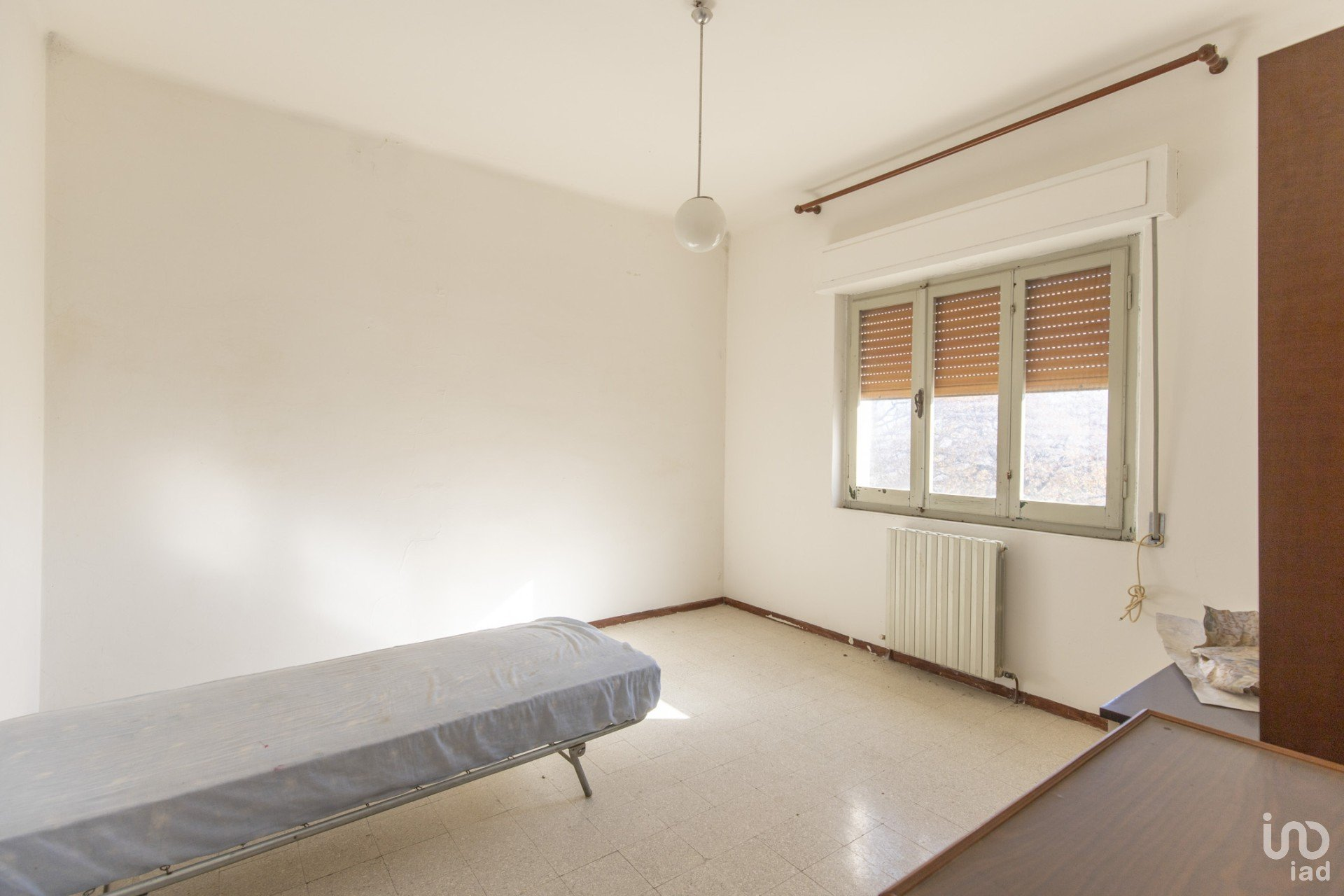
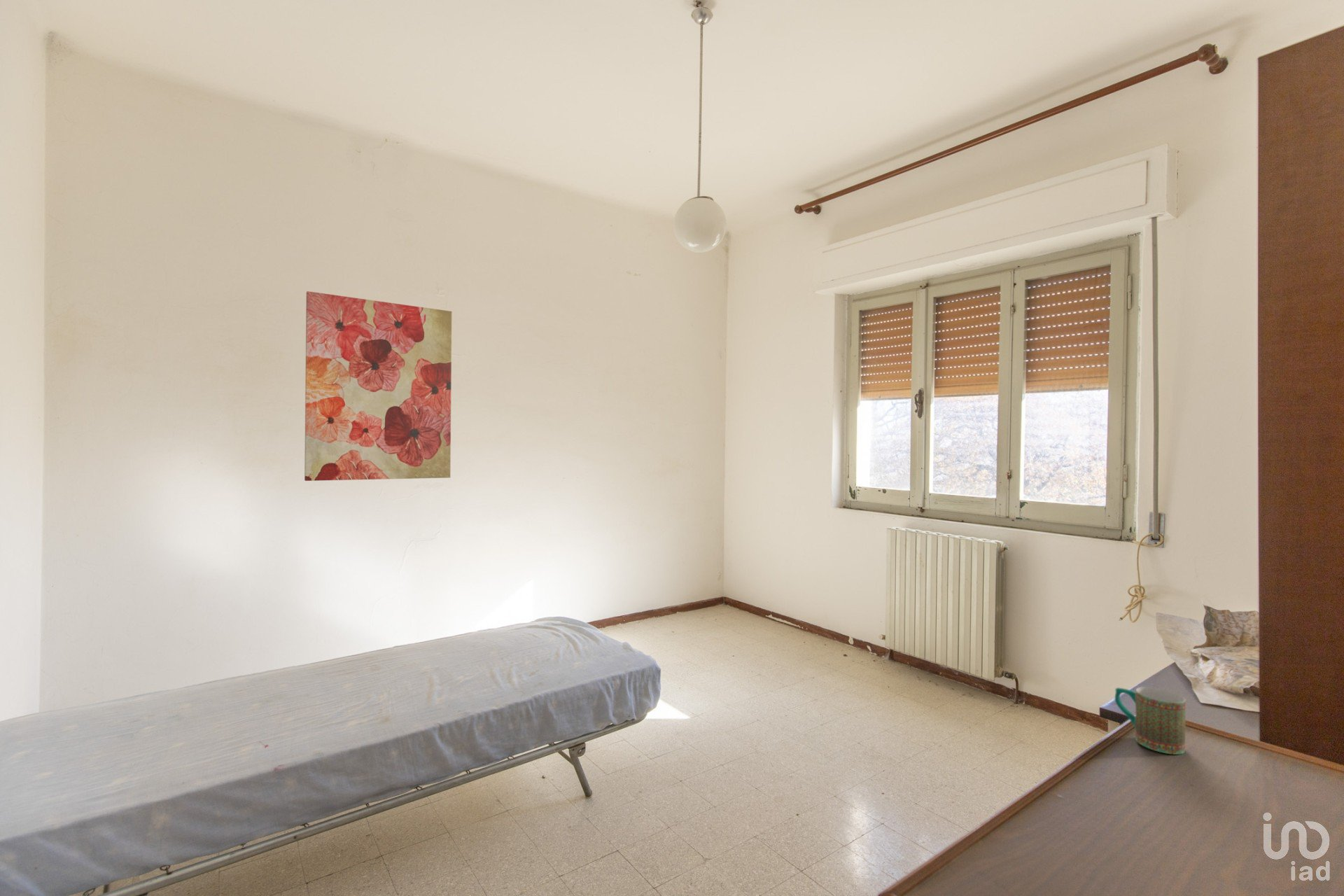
+ mug (1148, 716)
+ wall art (382, 391)
